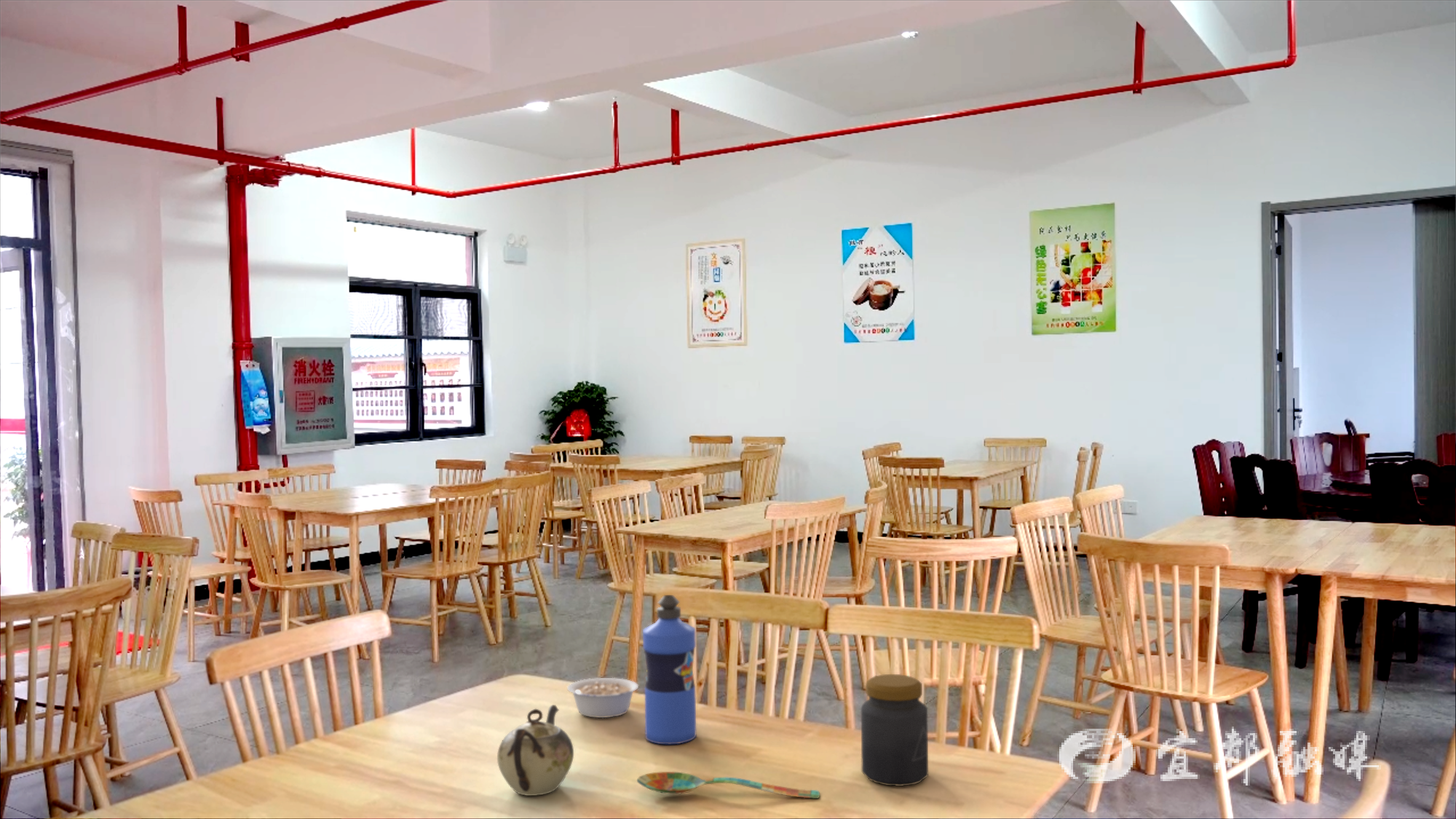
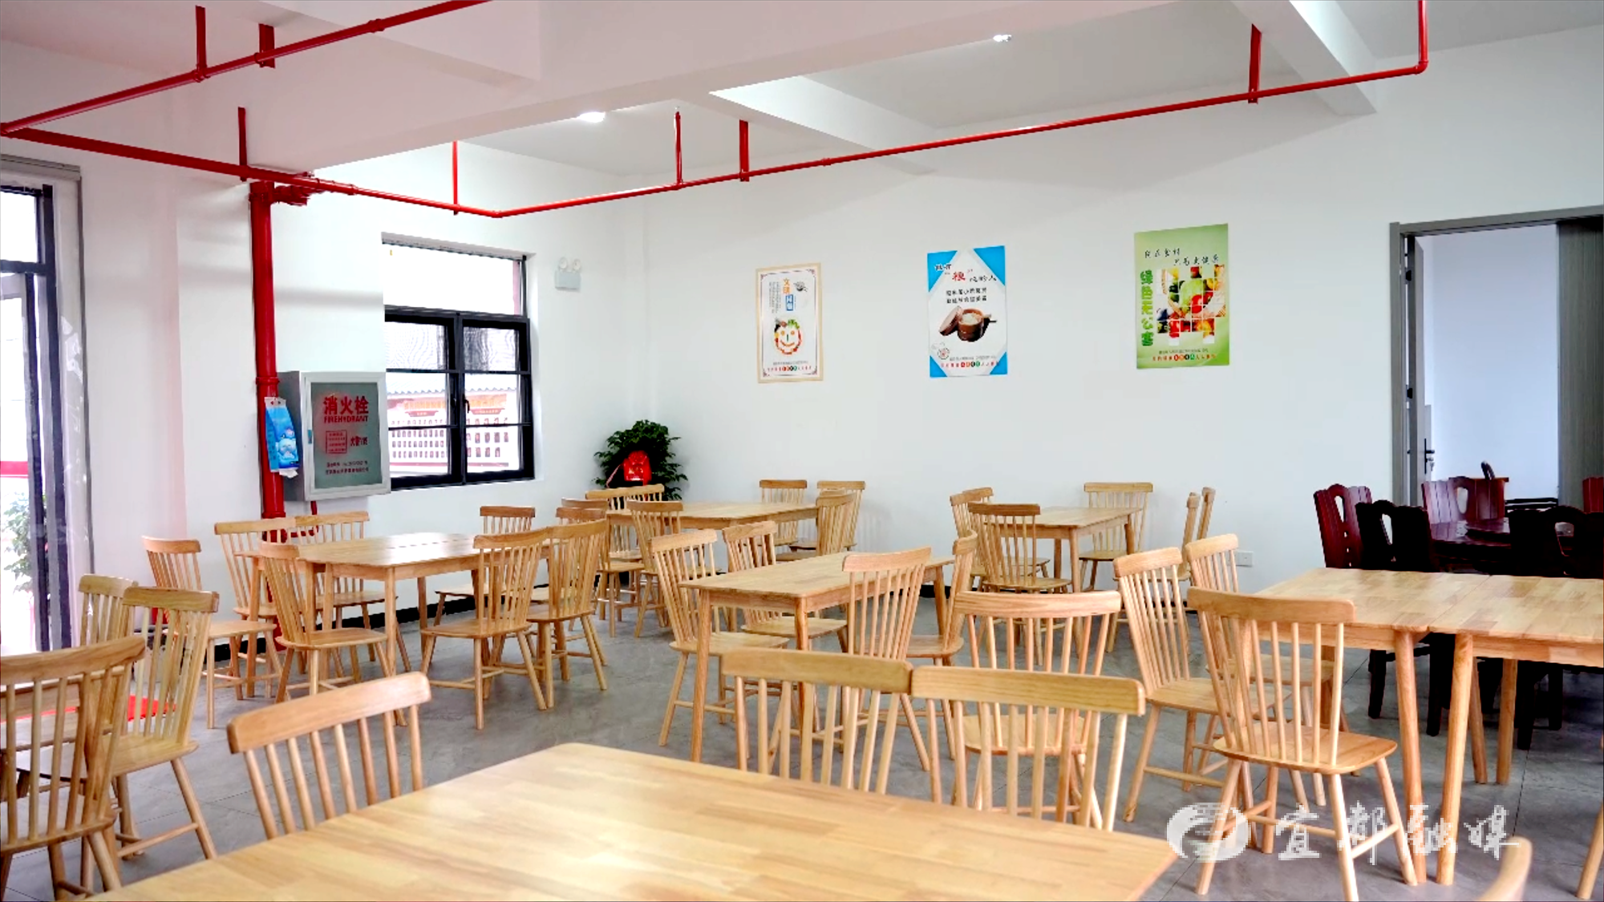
- legume (606, 696)
- teapot (537, 746)
- spoon (727, 783)
- jar (894, 727)
- water bottle (669, 665)
